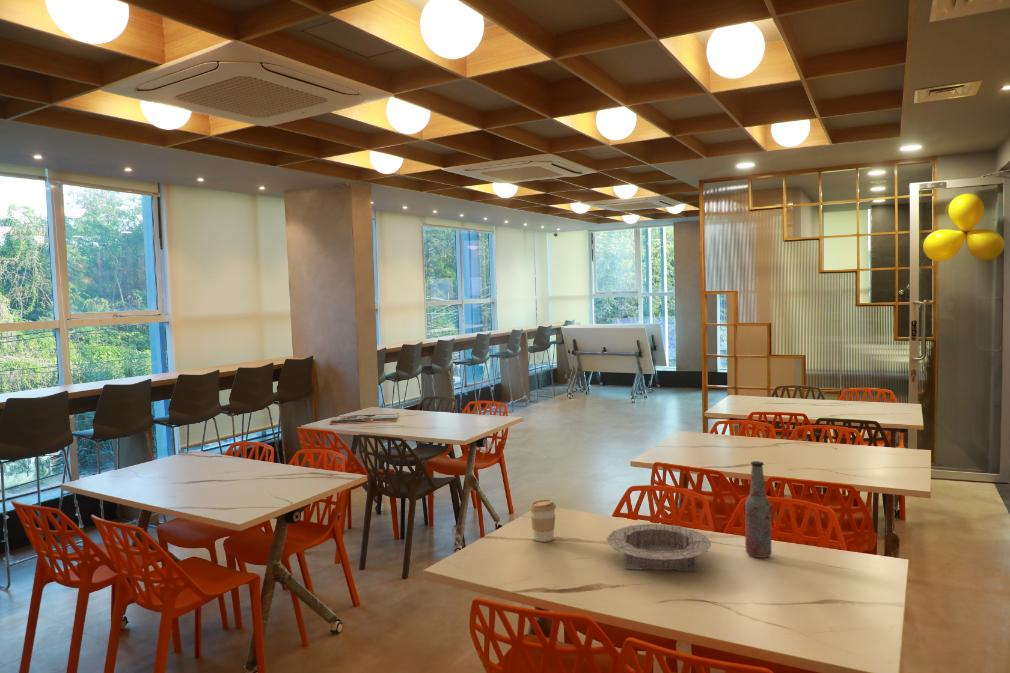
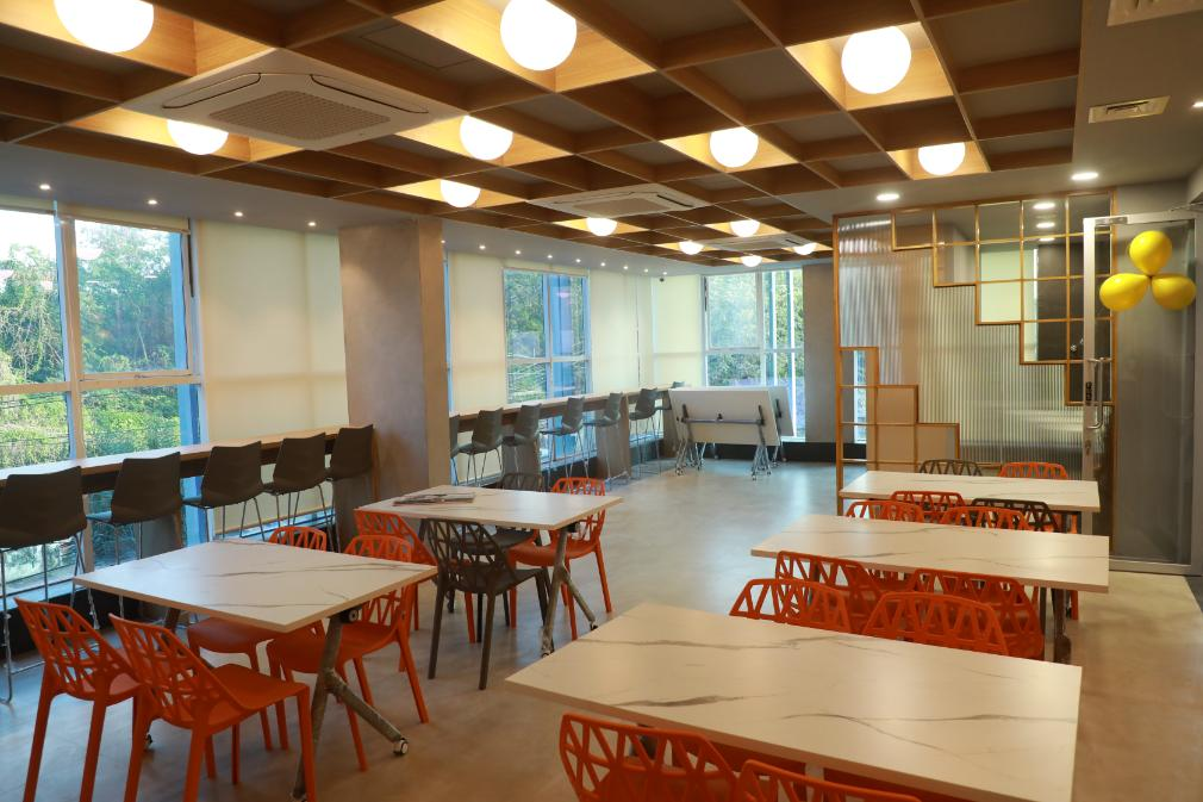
- bottle (757, 508)
- bowl (658, 546)
- coffee cup (542, 519)
